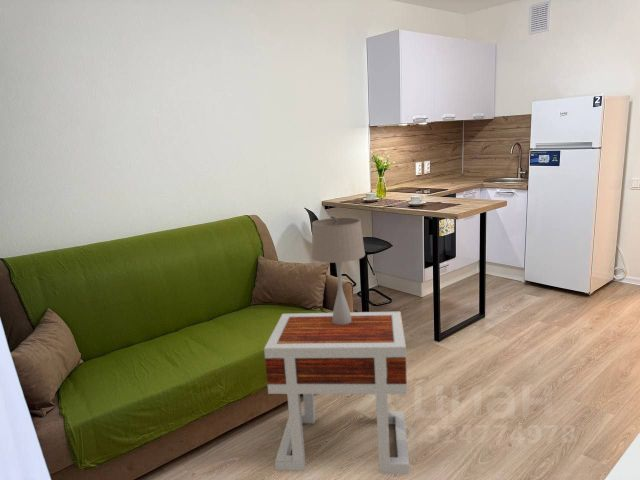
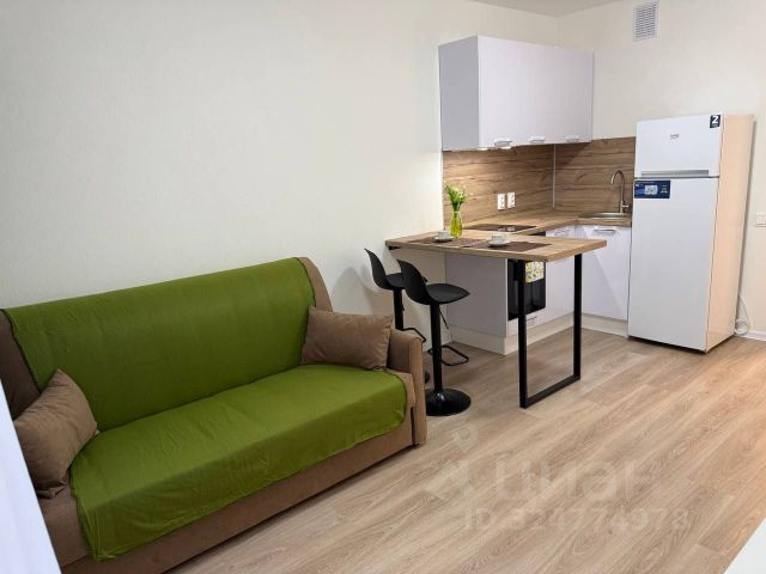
- table lamp (339, 270)
- side table (341, 385)
